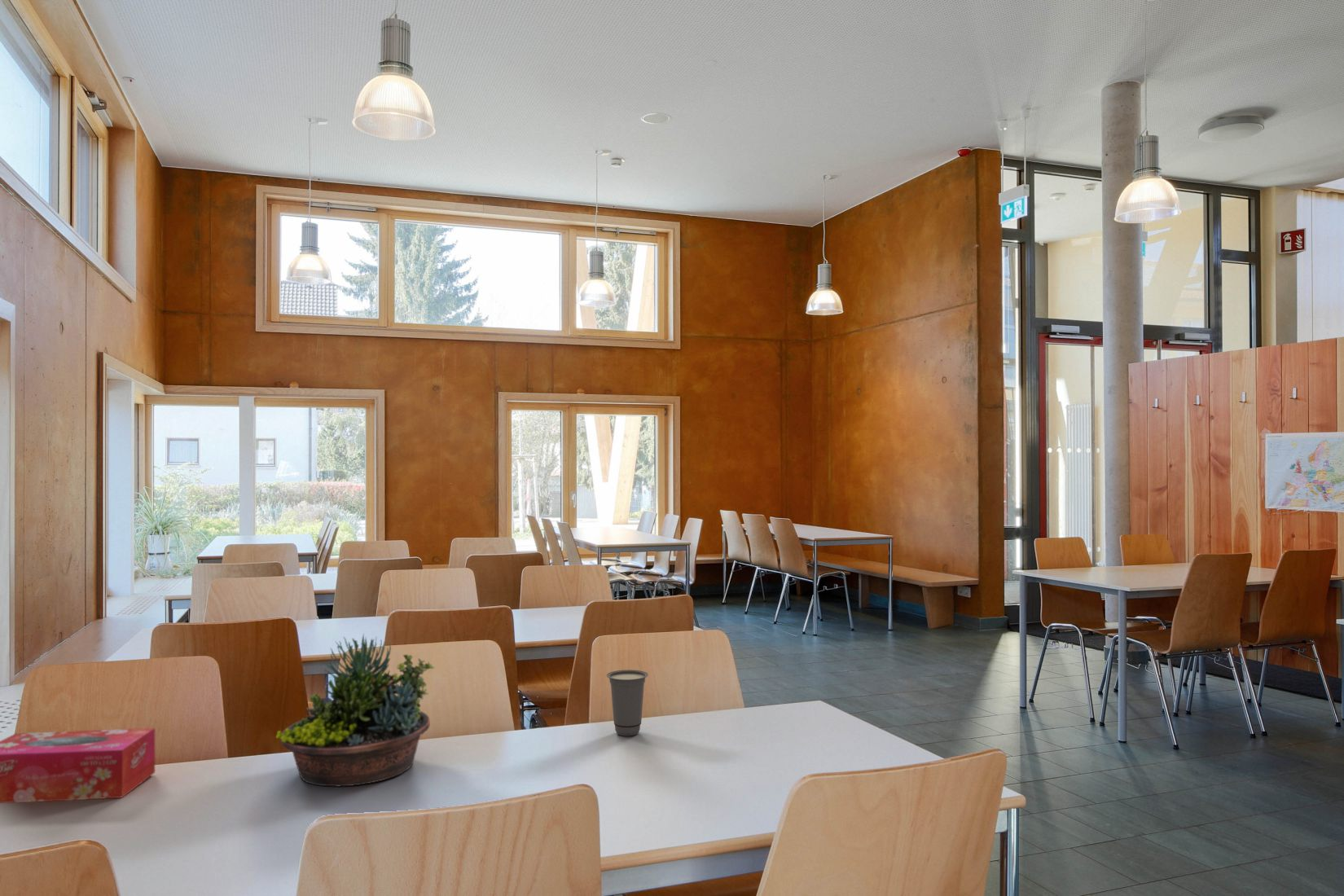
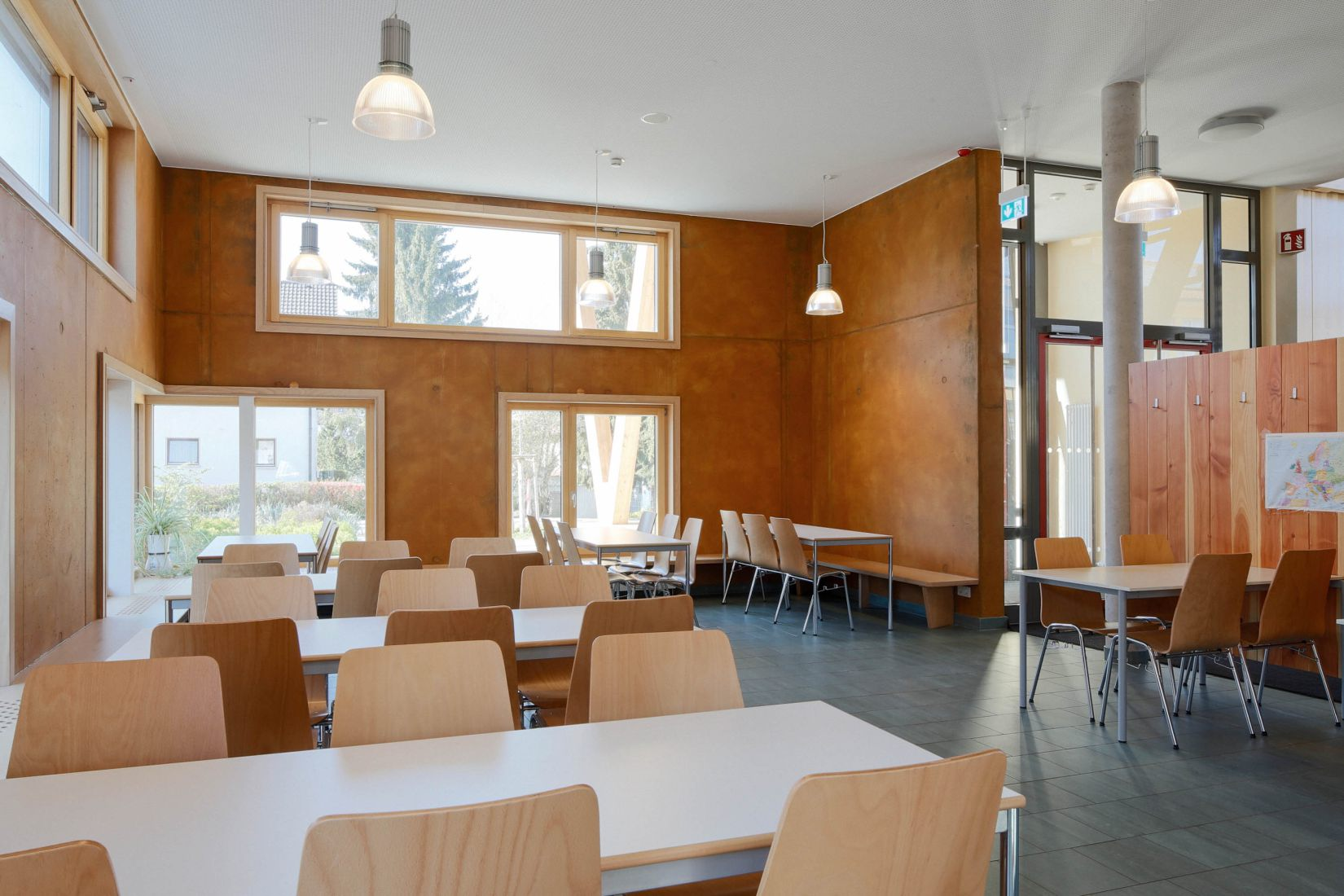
- tissue box (67, 764)
- succulent planter (357, 705)
- cup (627, 703)
